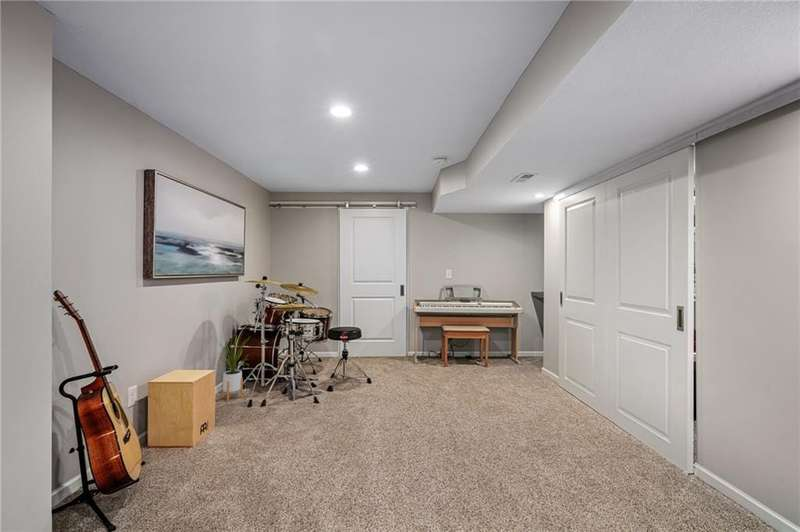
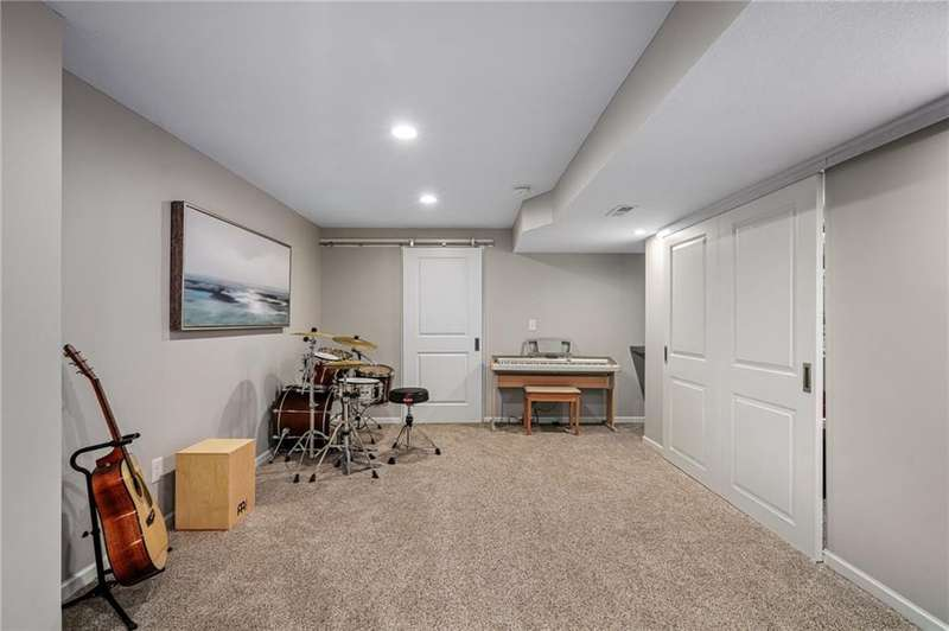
- house plant (232, 364)
